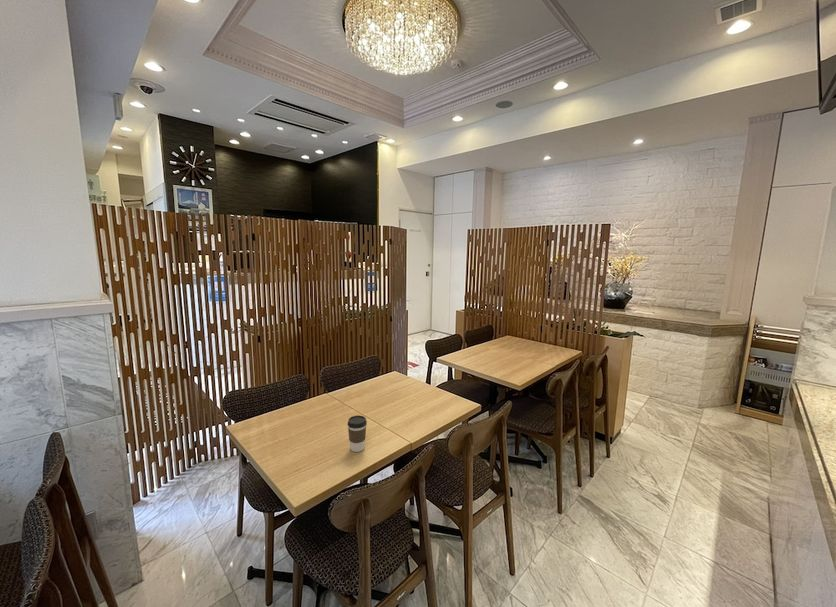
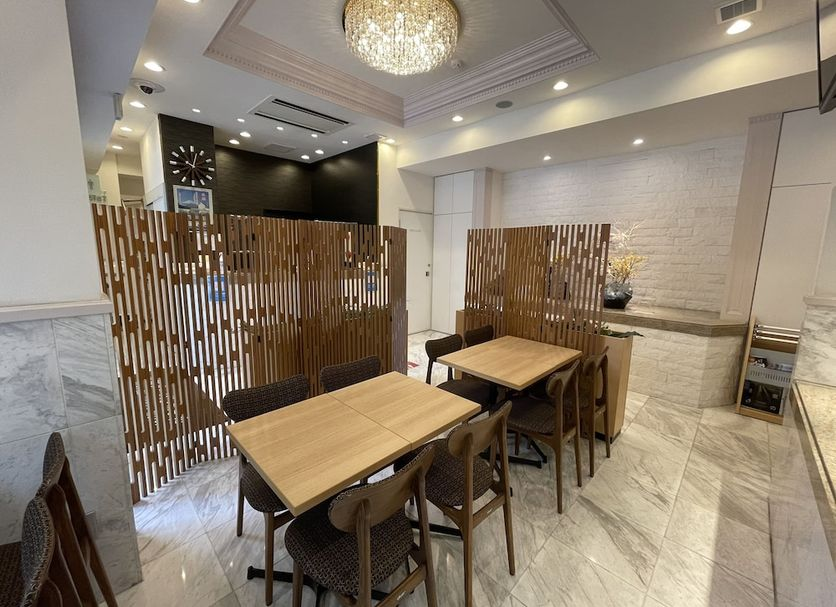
- coffee cup (357, 433)
